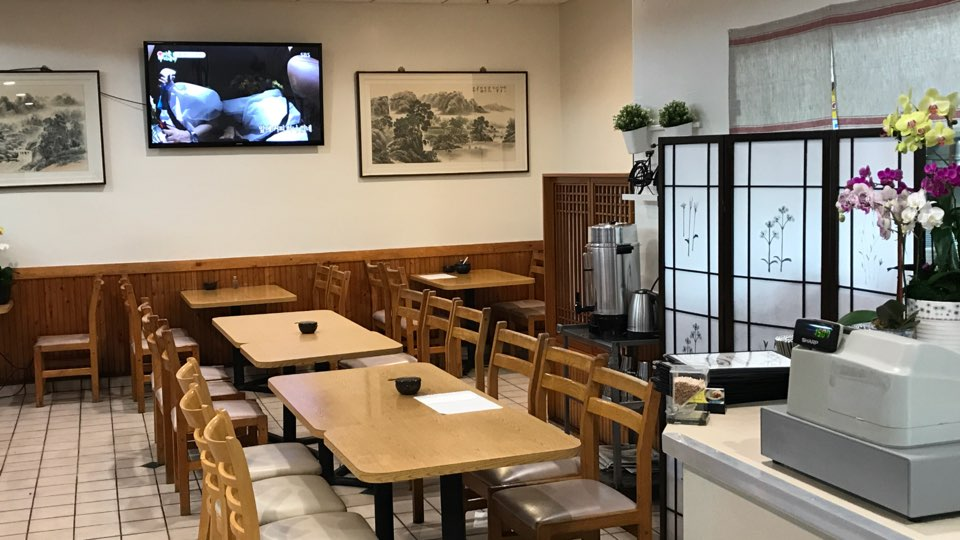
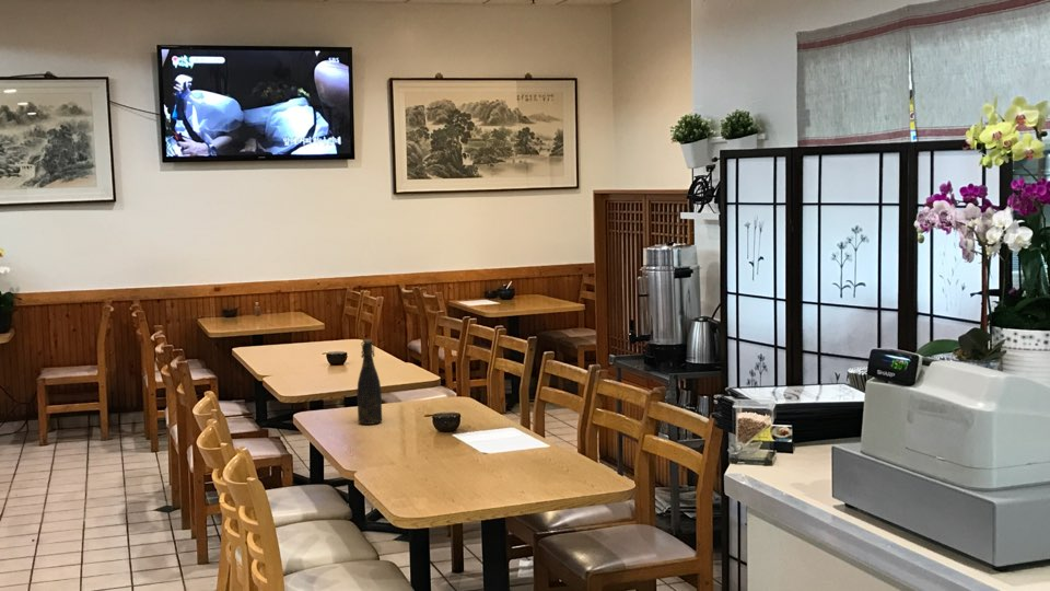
+ bottle (369, 381)
